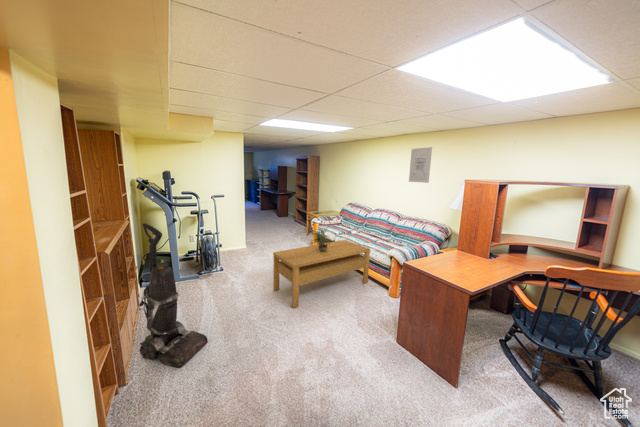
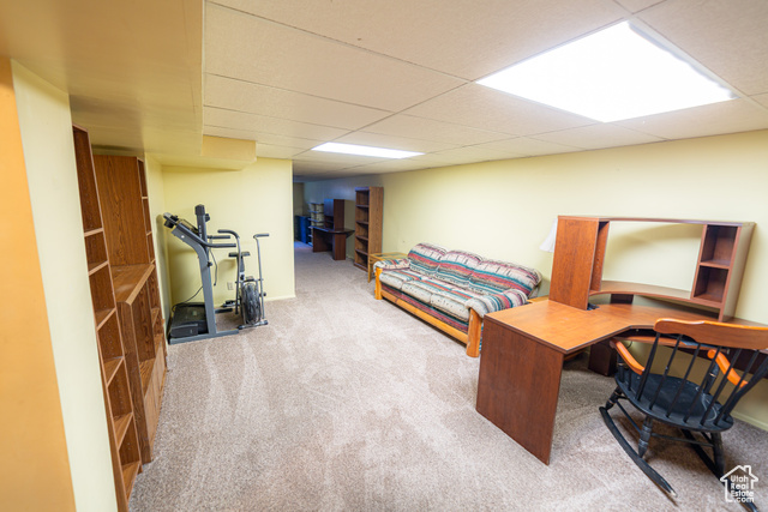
- vacuum cleaner (171, 290)
- coffee table (323, 268)
- potted plant (321, 238)
- wall art (419, 165)
